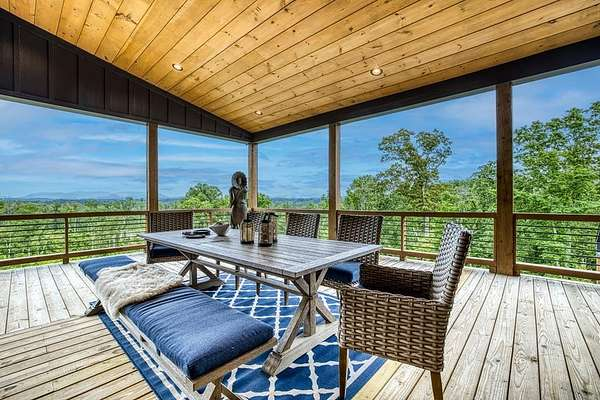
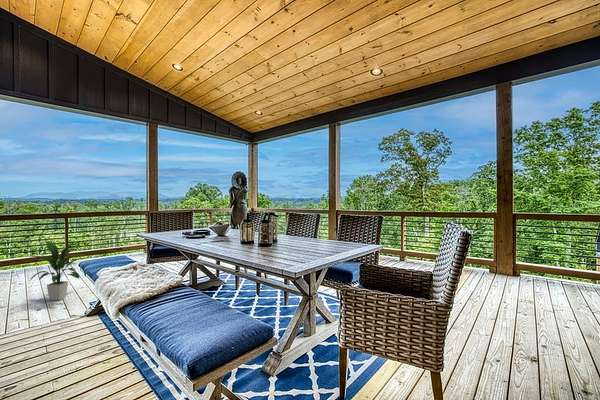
+ indoor plant (60, 268)
